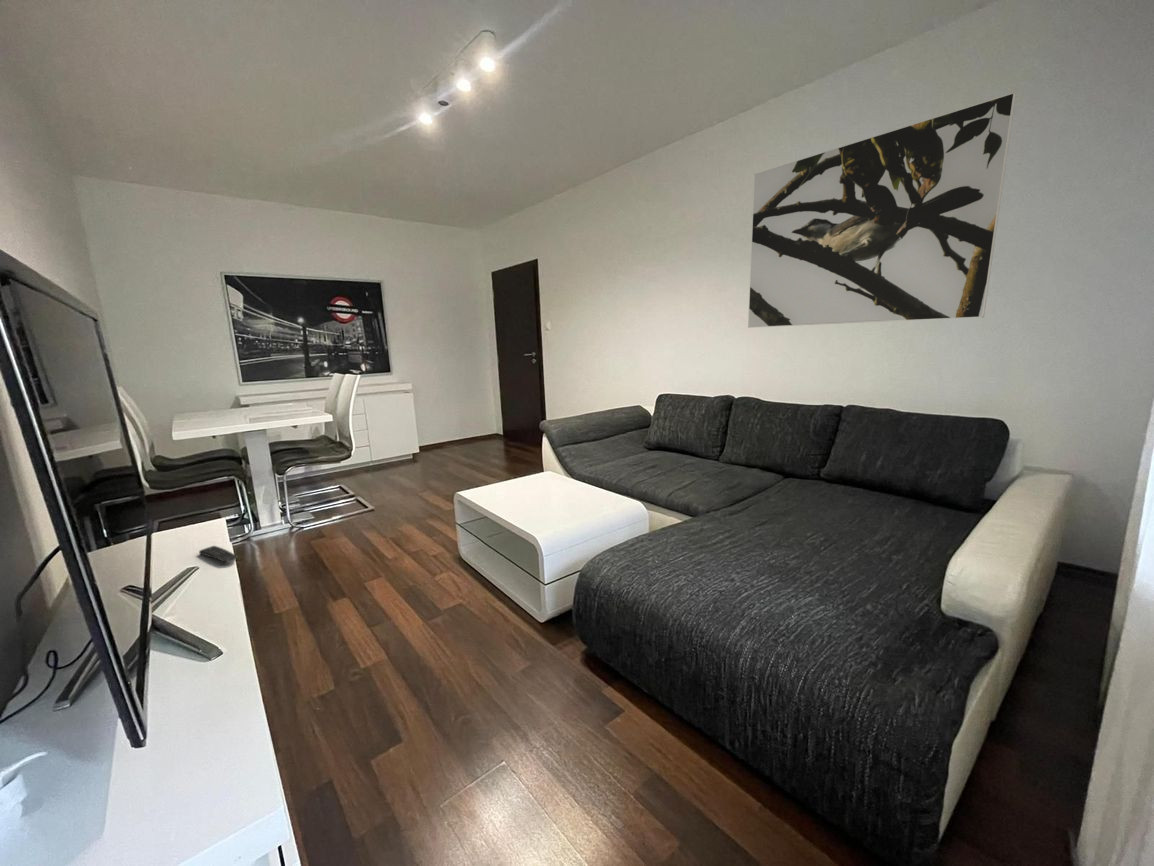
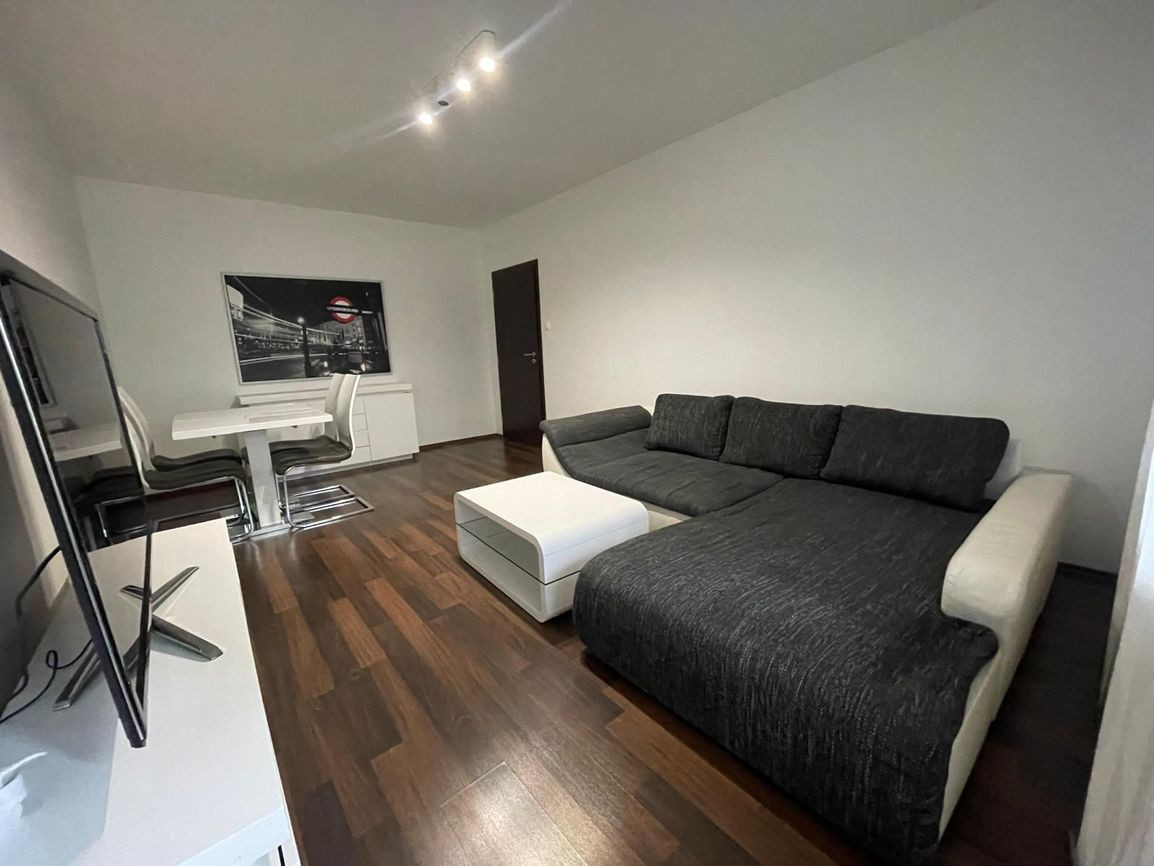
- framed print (853, 235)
- remote control (219, 554)
